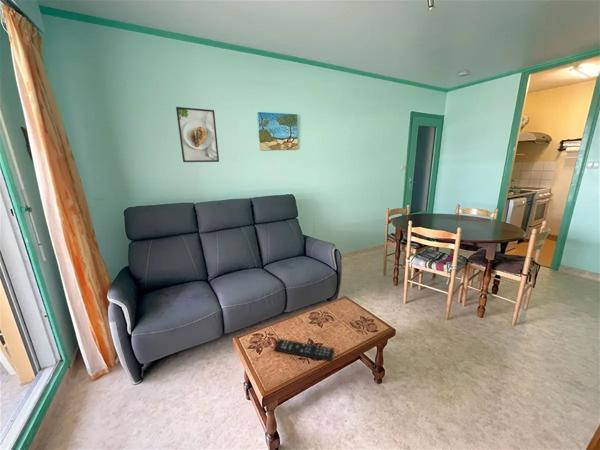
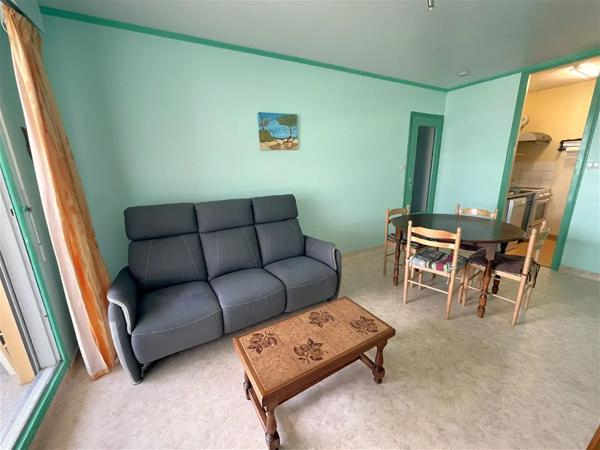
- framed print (198, 136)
- remote control (303, 349)
